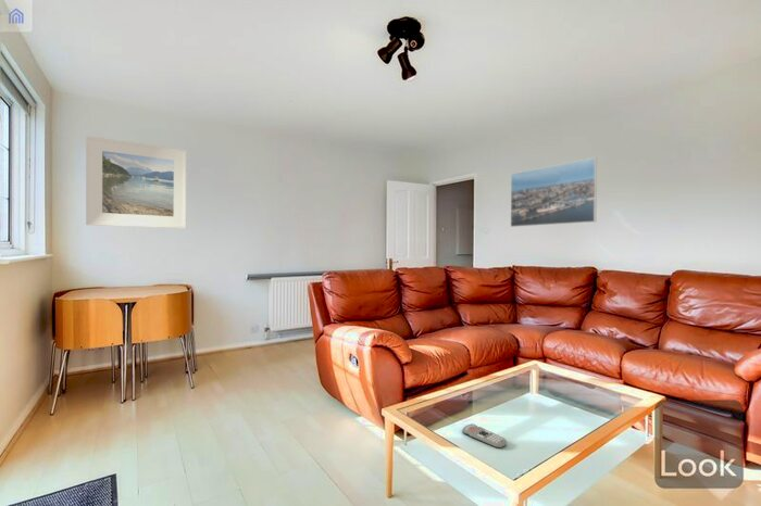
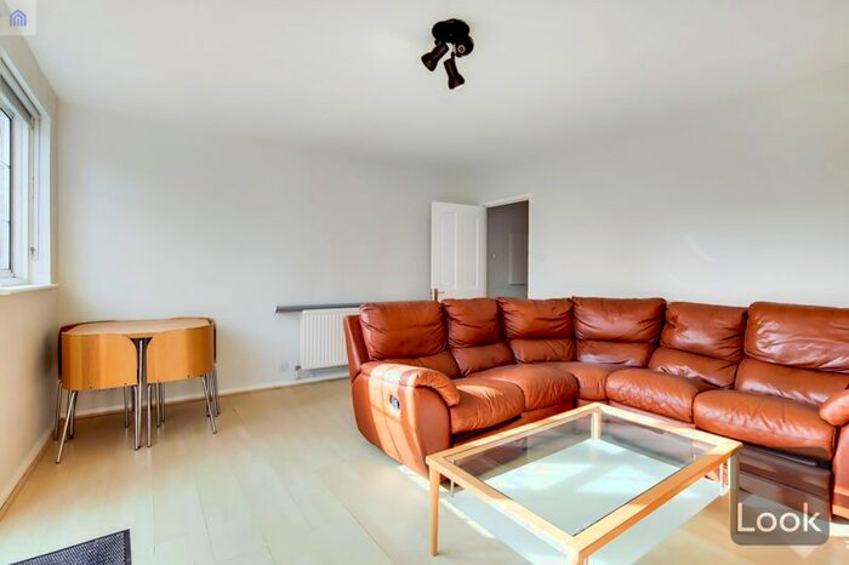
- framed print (549, 195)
- remote control (484, 435)
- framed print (139, 185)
